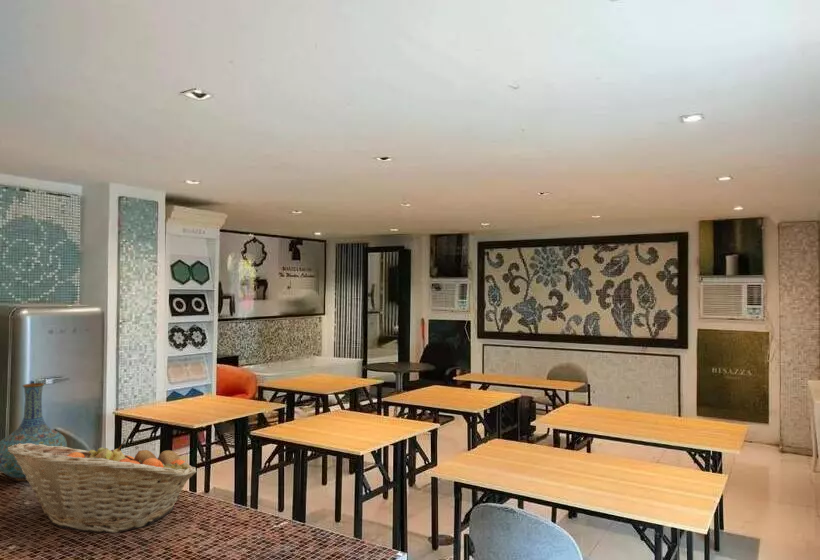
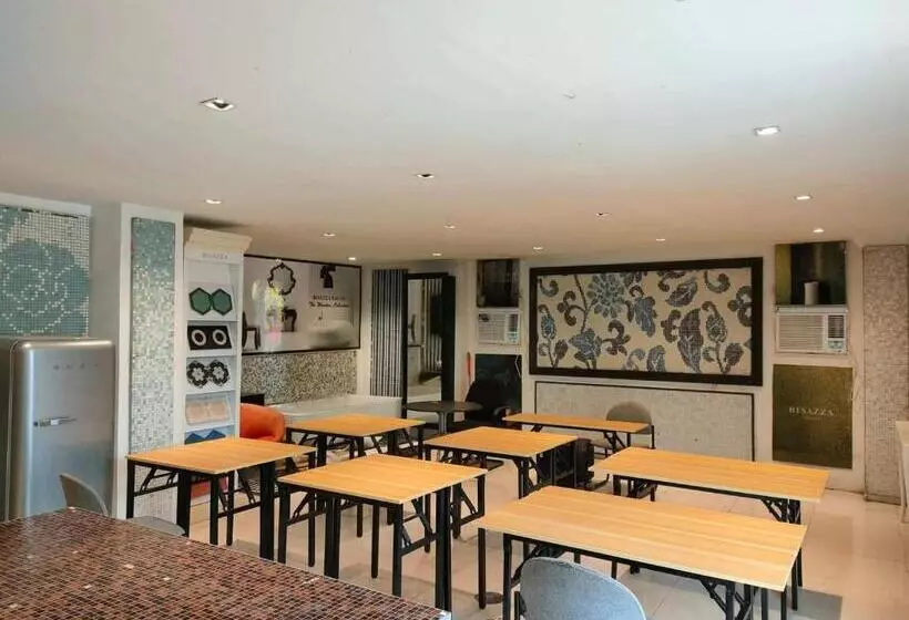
- fruit basket (105, 474)
- vase (32, 430)
